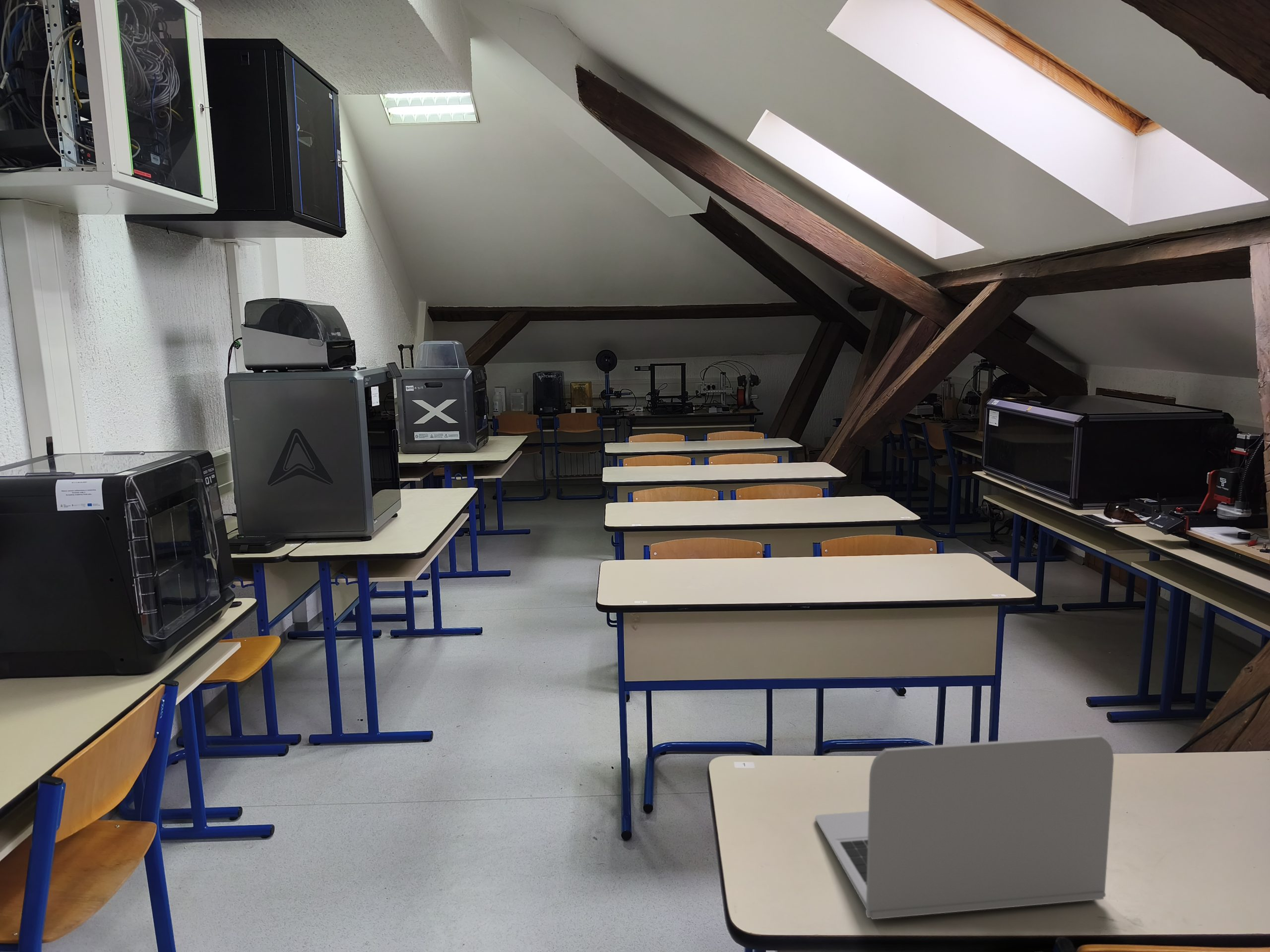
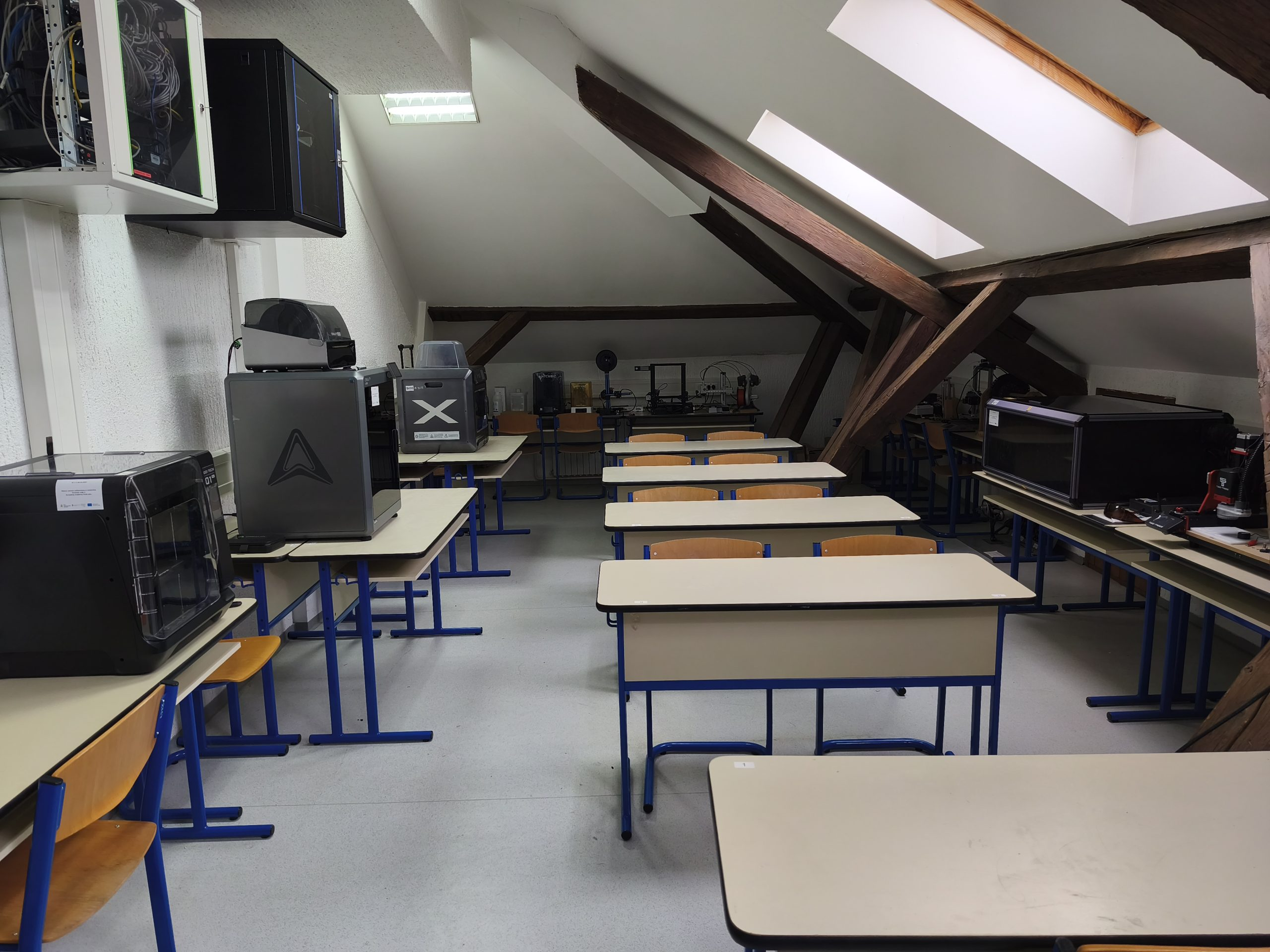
- laptop (949, 783)
